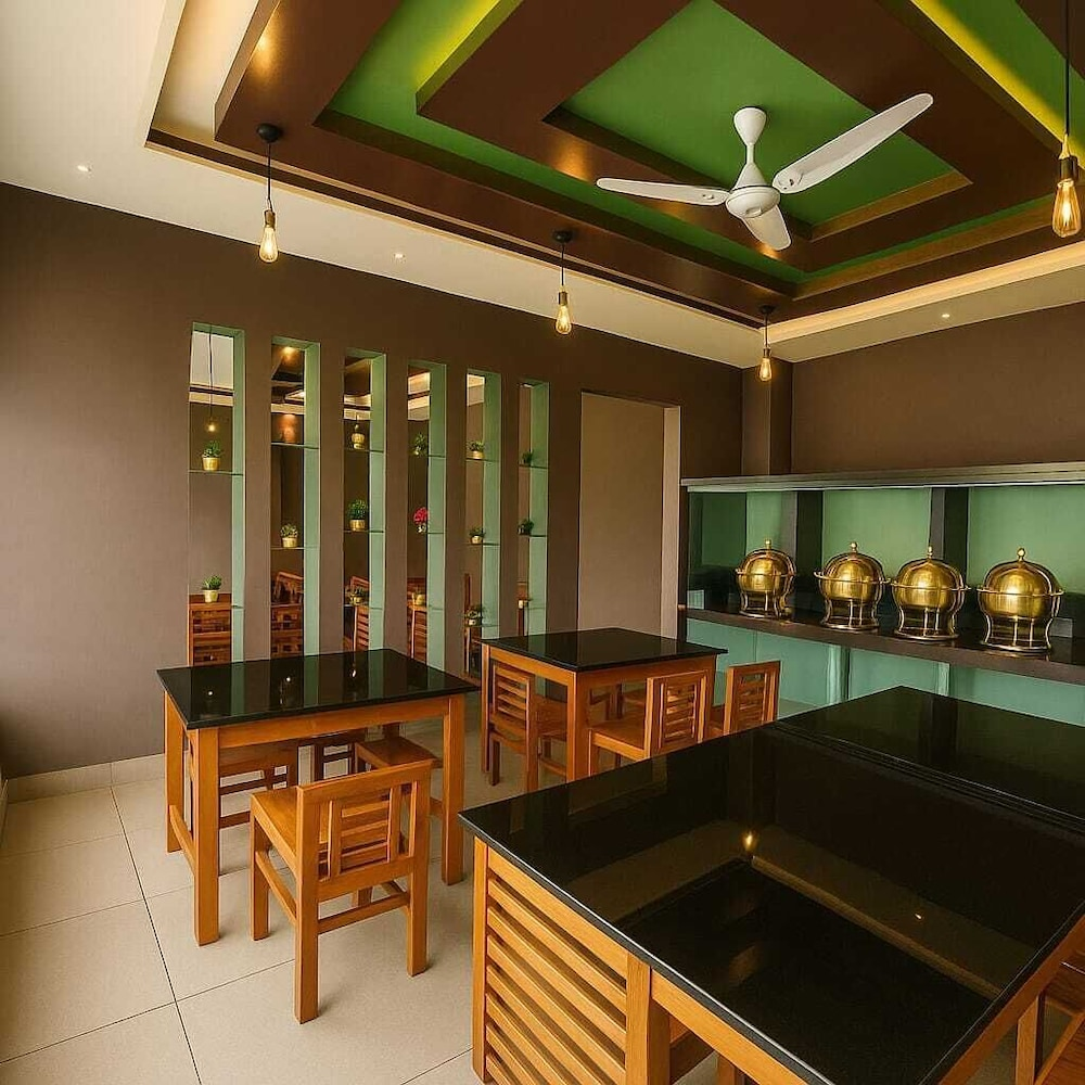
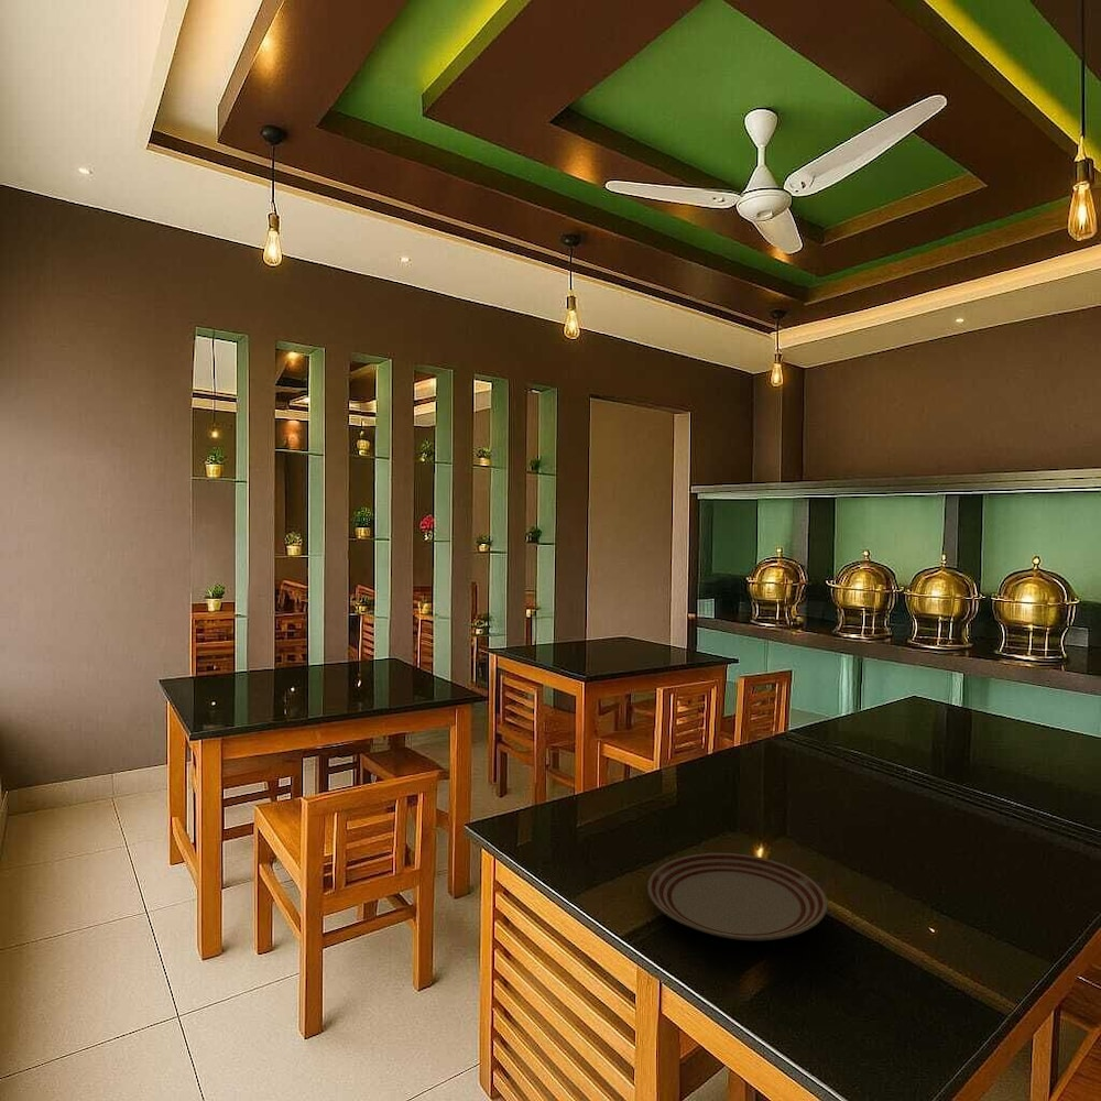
+ dinner plate (734, 897)
